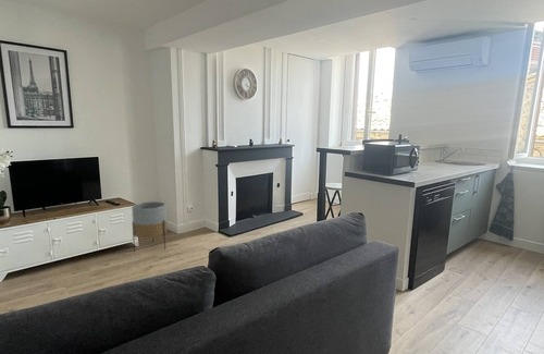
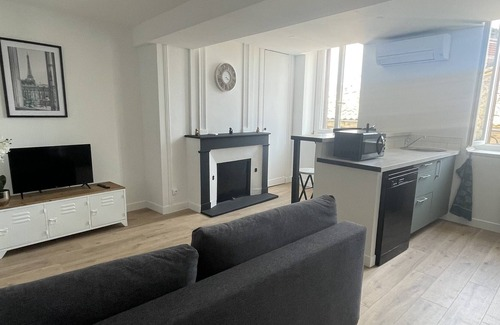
- planter (149, 225)
